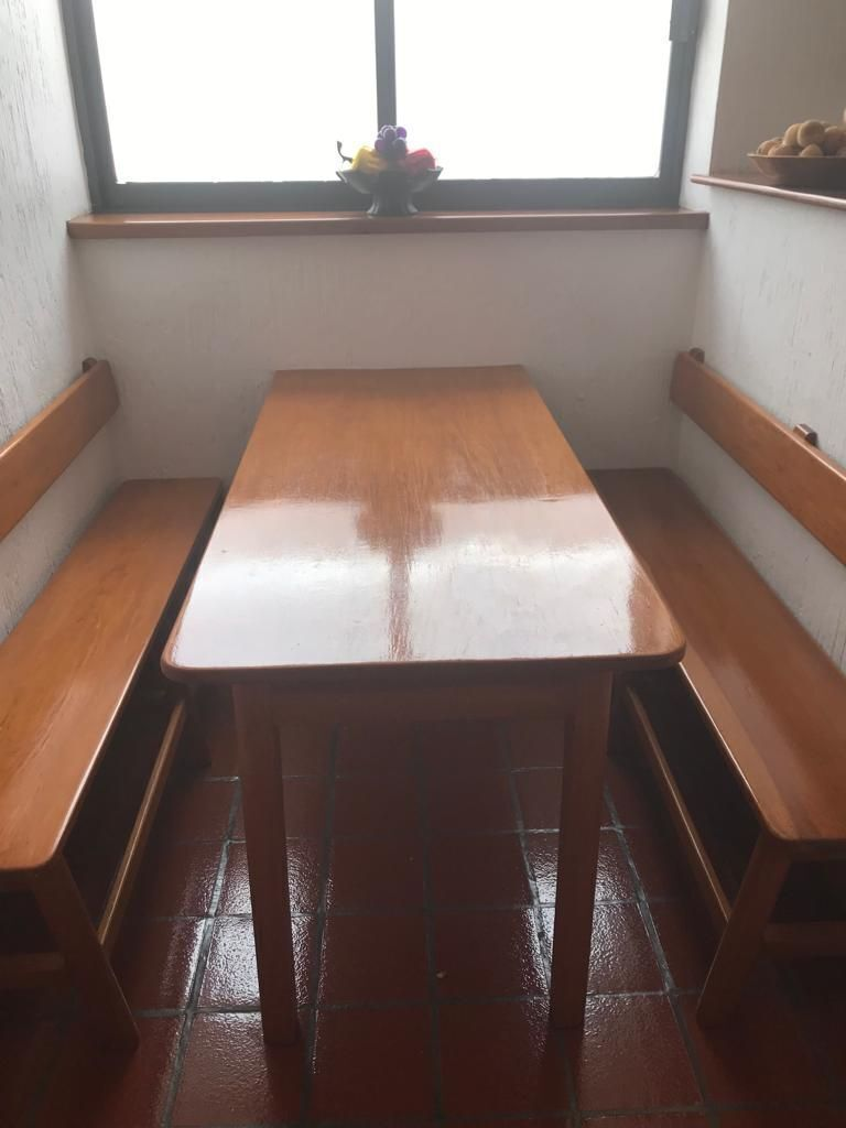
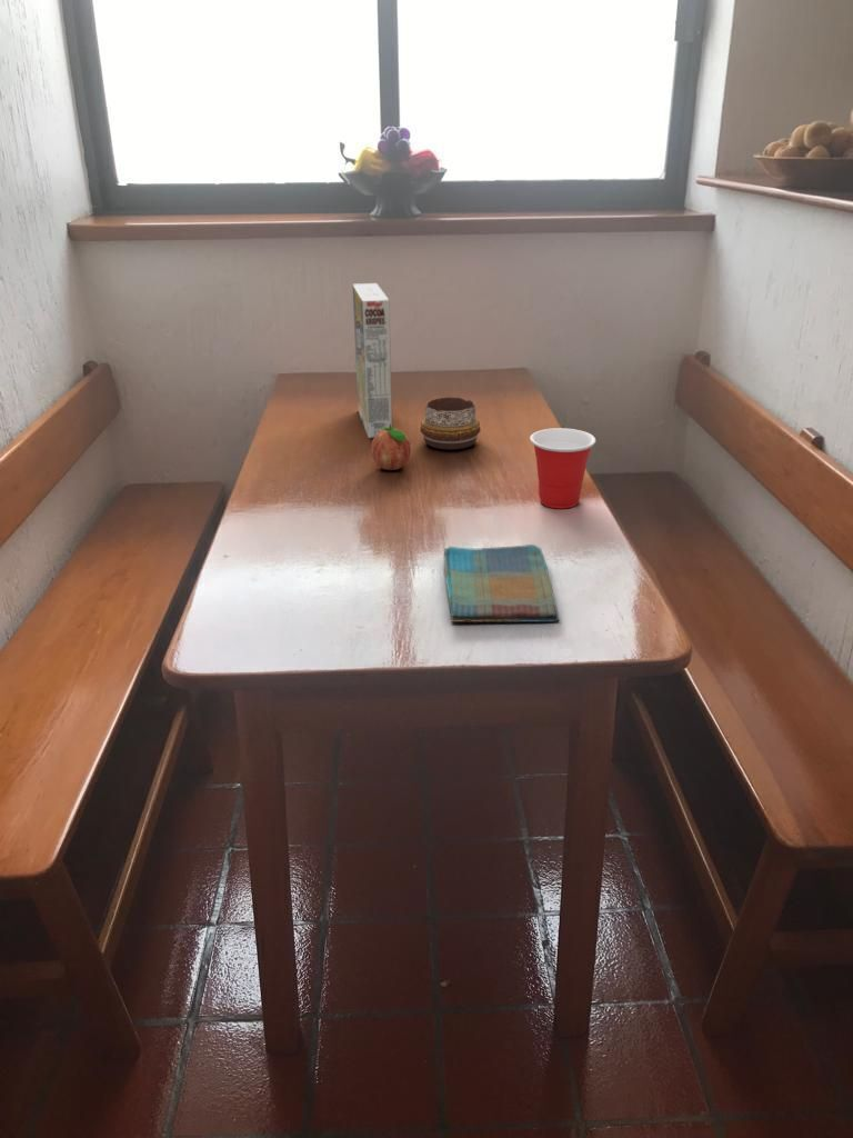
+ dish towel (498, 581)
+ fruit (390, 446)
+ cup (561, 469)
+ decorative bowl (450, 423)
+ cereal box (372, 359)
